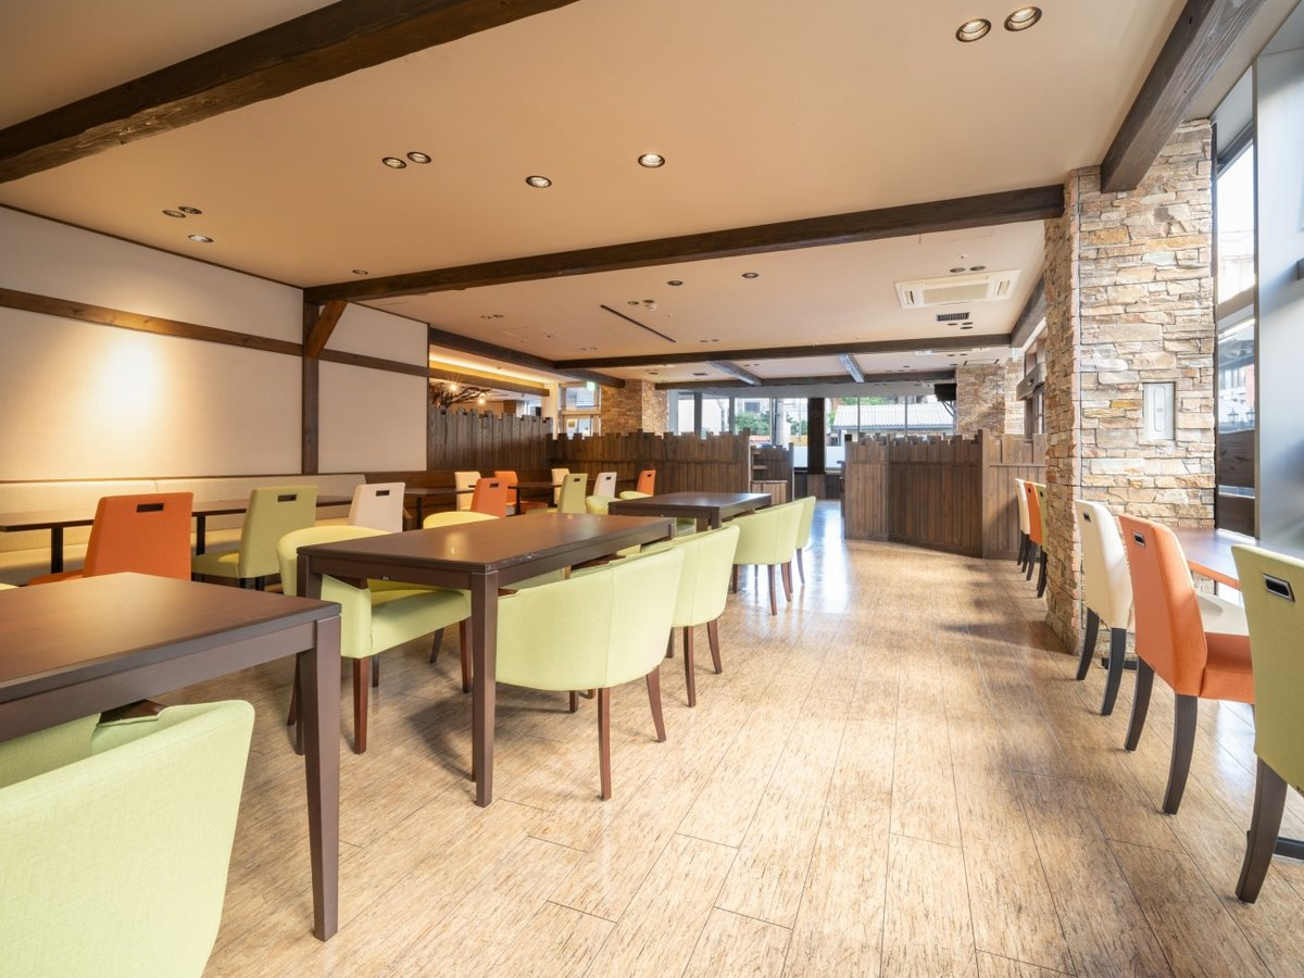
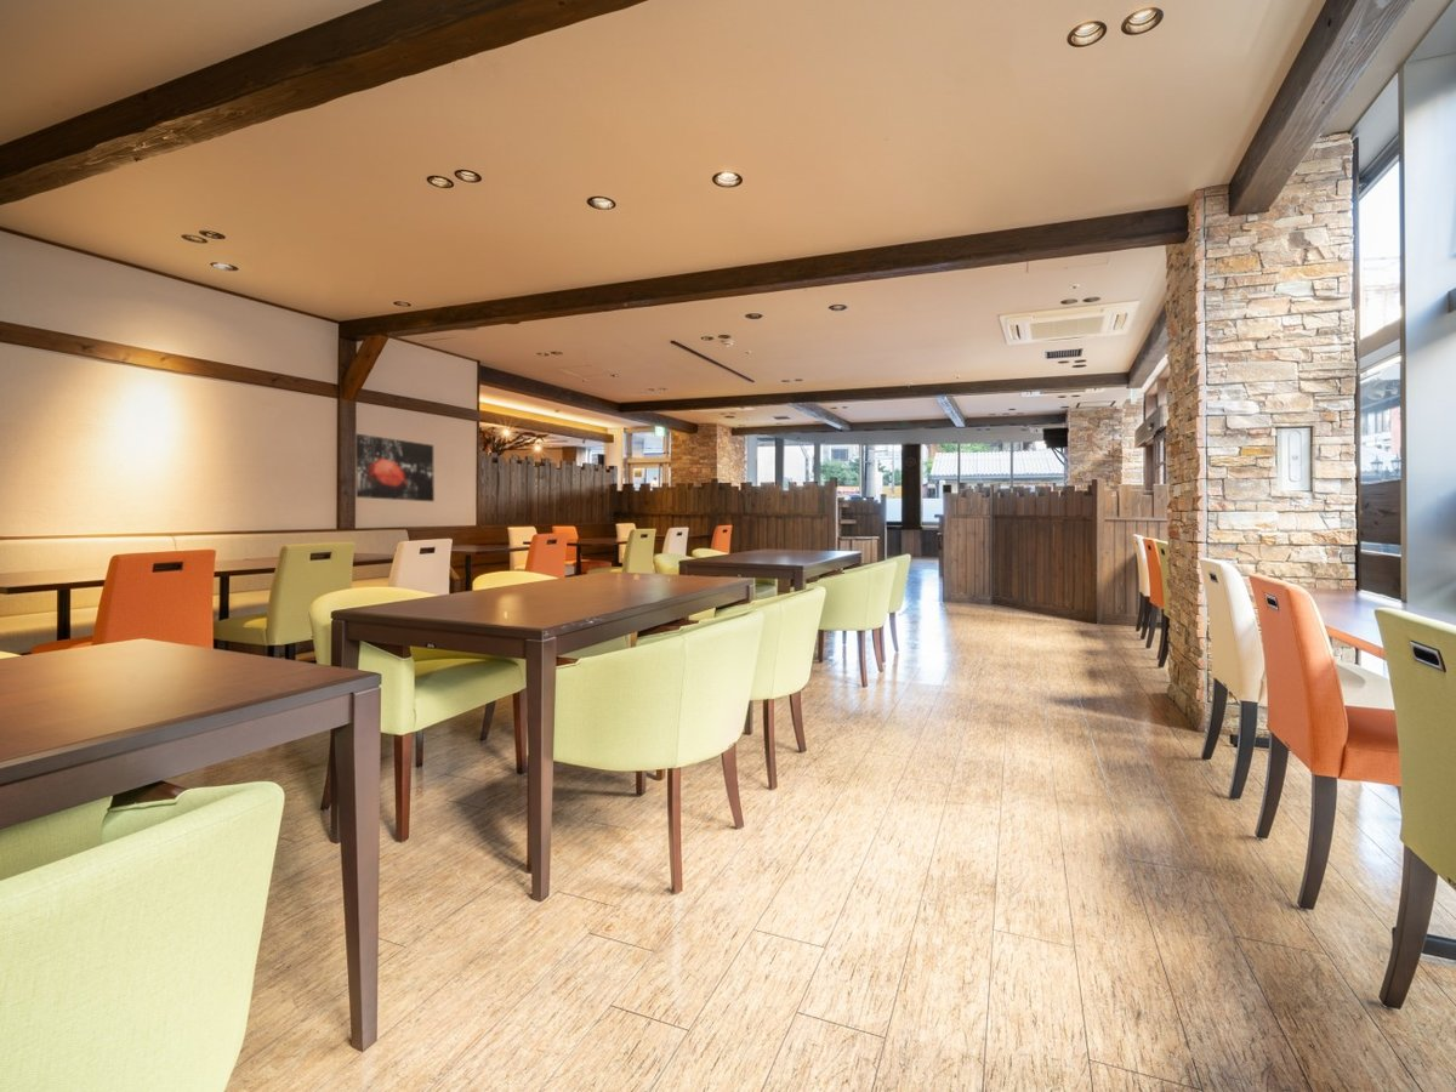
+ wall art (397, 470)
